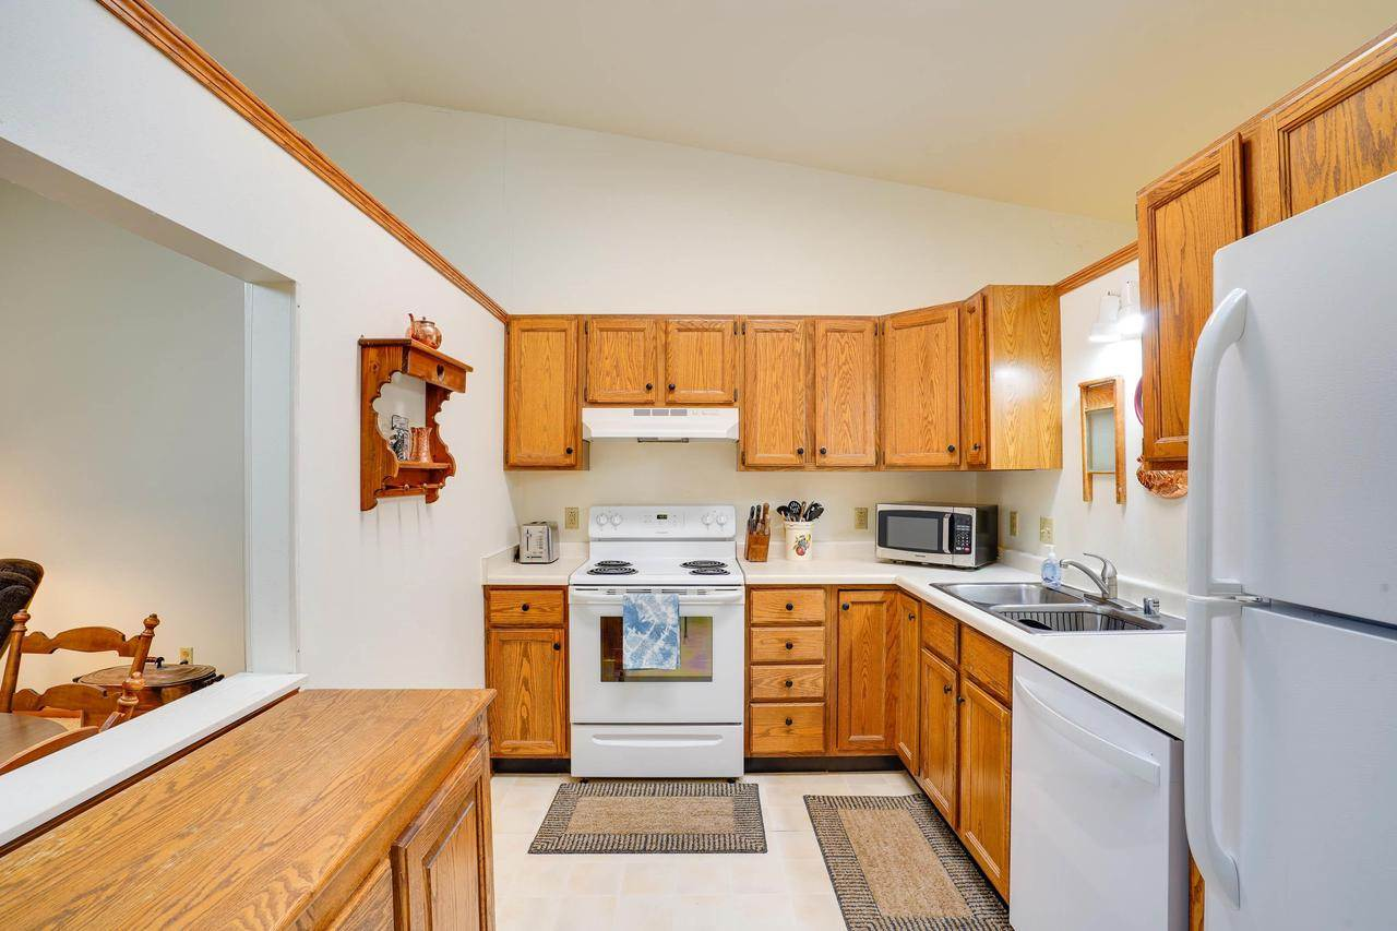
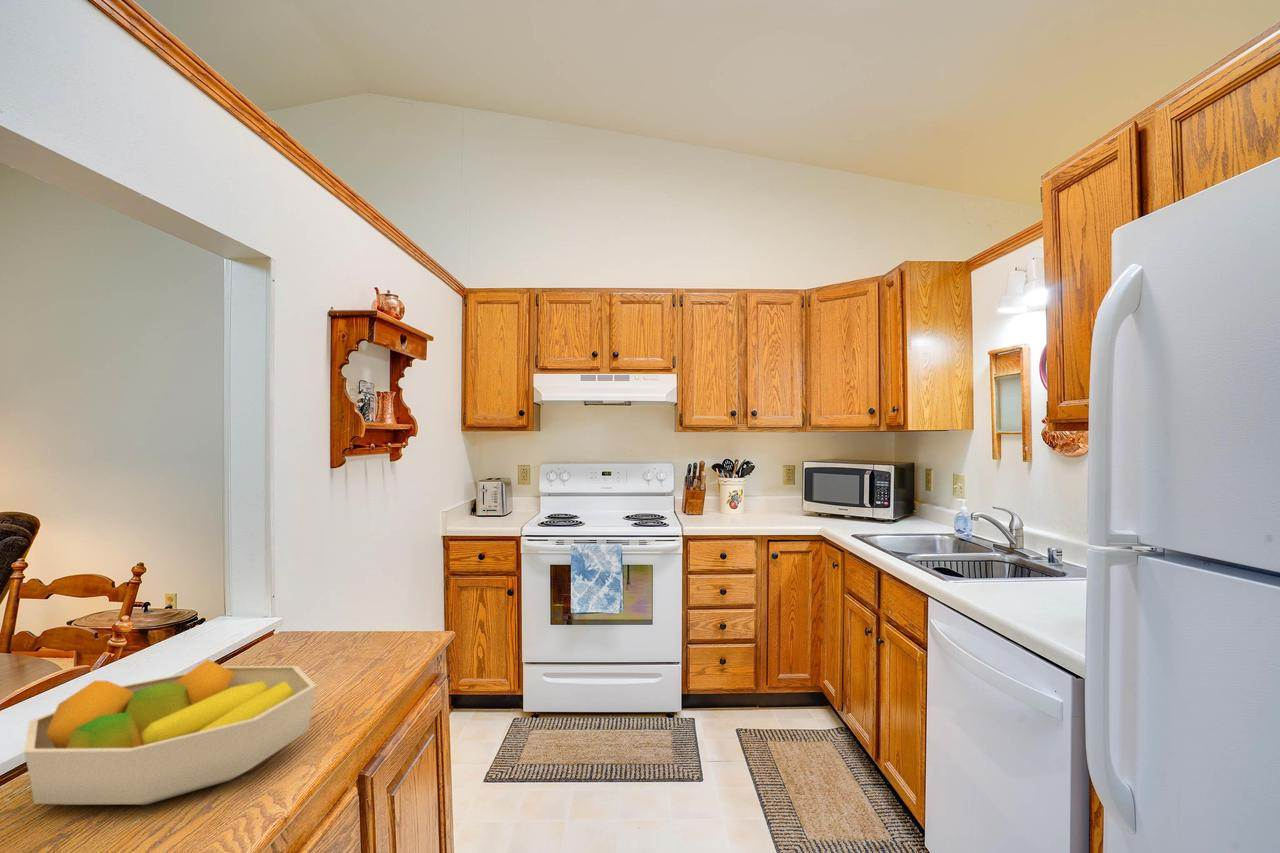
+ fruit bowl (182, 719)
